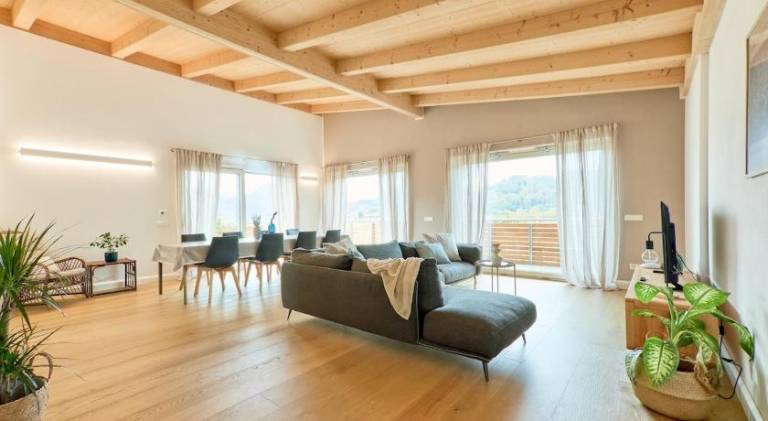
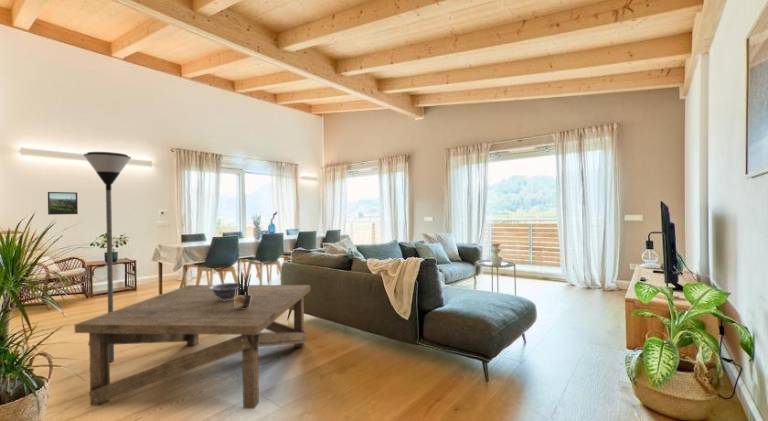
+ potted plant (244, 288)
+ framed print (63, 203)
+ floor lamp (109, 257)
+ coffee table (215, 333)
+ decorative bowl (227, 292)
